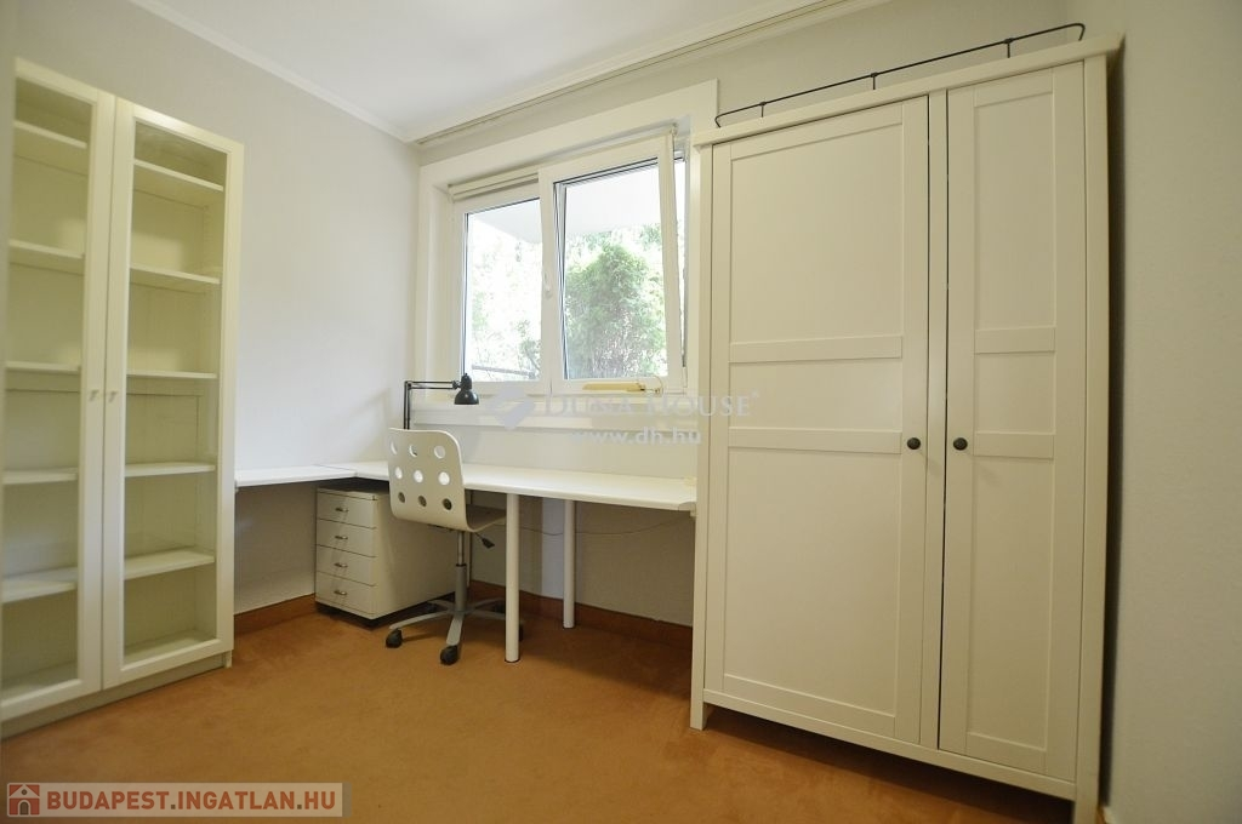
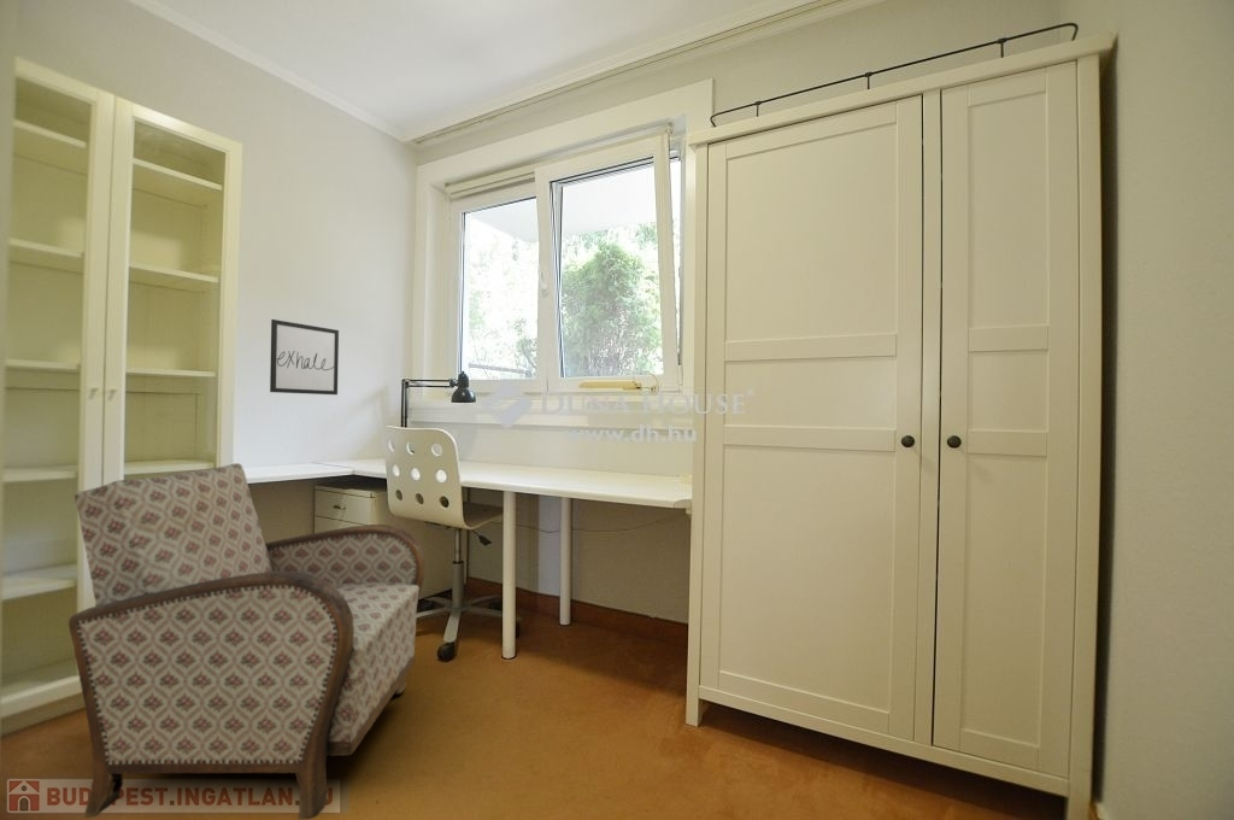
+ armchair (277, 604)
+ wall art (306, 359)
